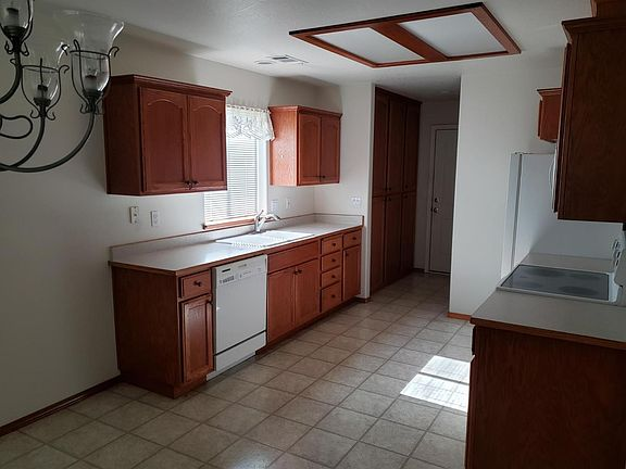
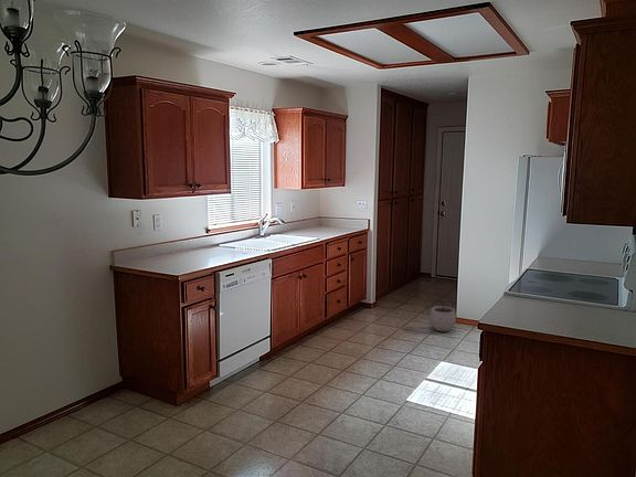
+ plant pot (443, 315)
